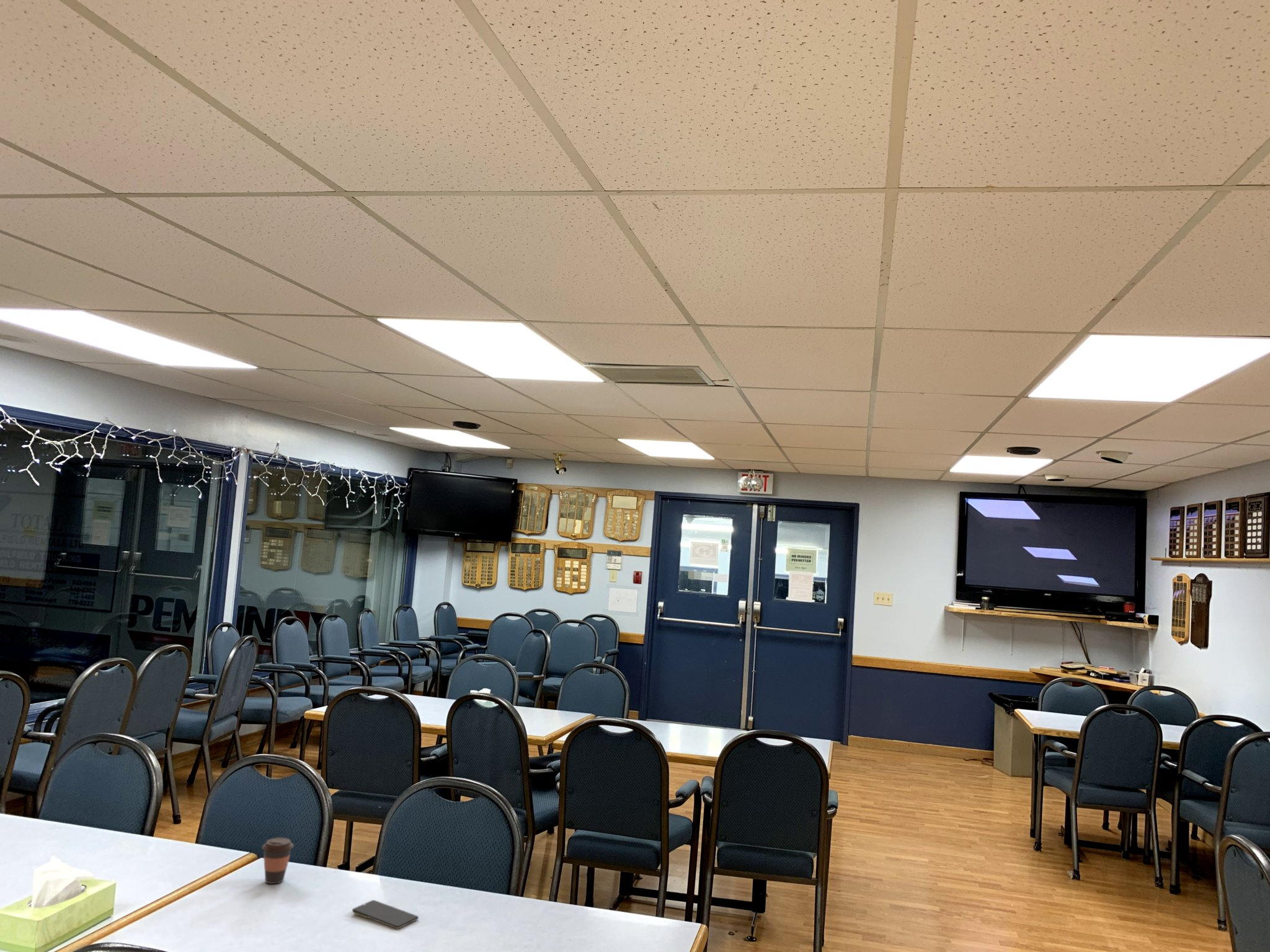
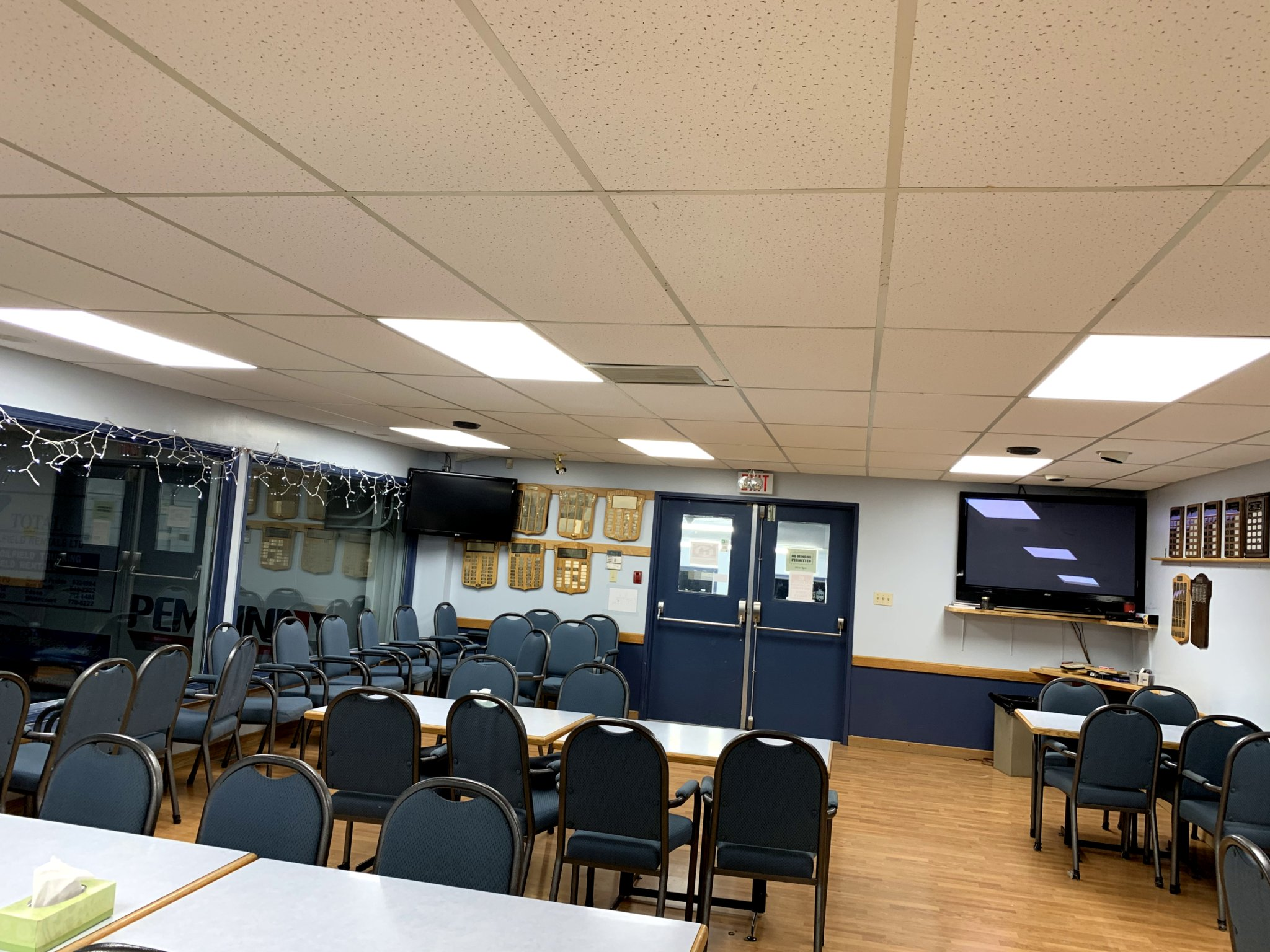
- smartphone (384, 914)
- coffee cup (276, 861)
